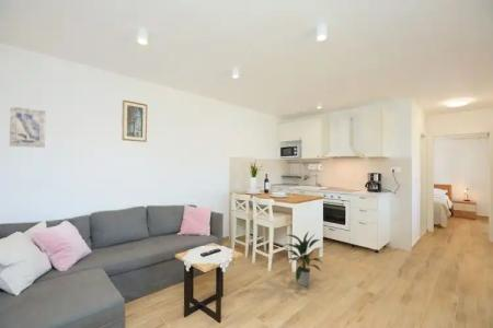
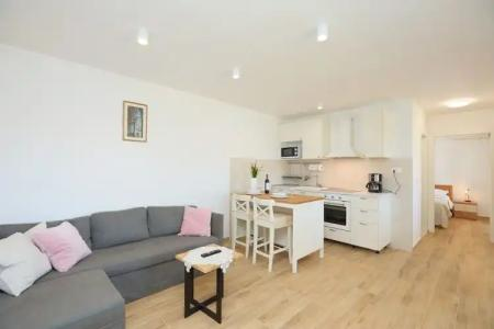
- wall art (27, 127)
- indoor plant (303, 257)
